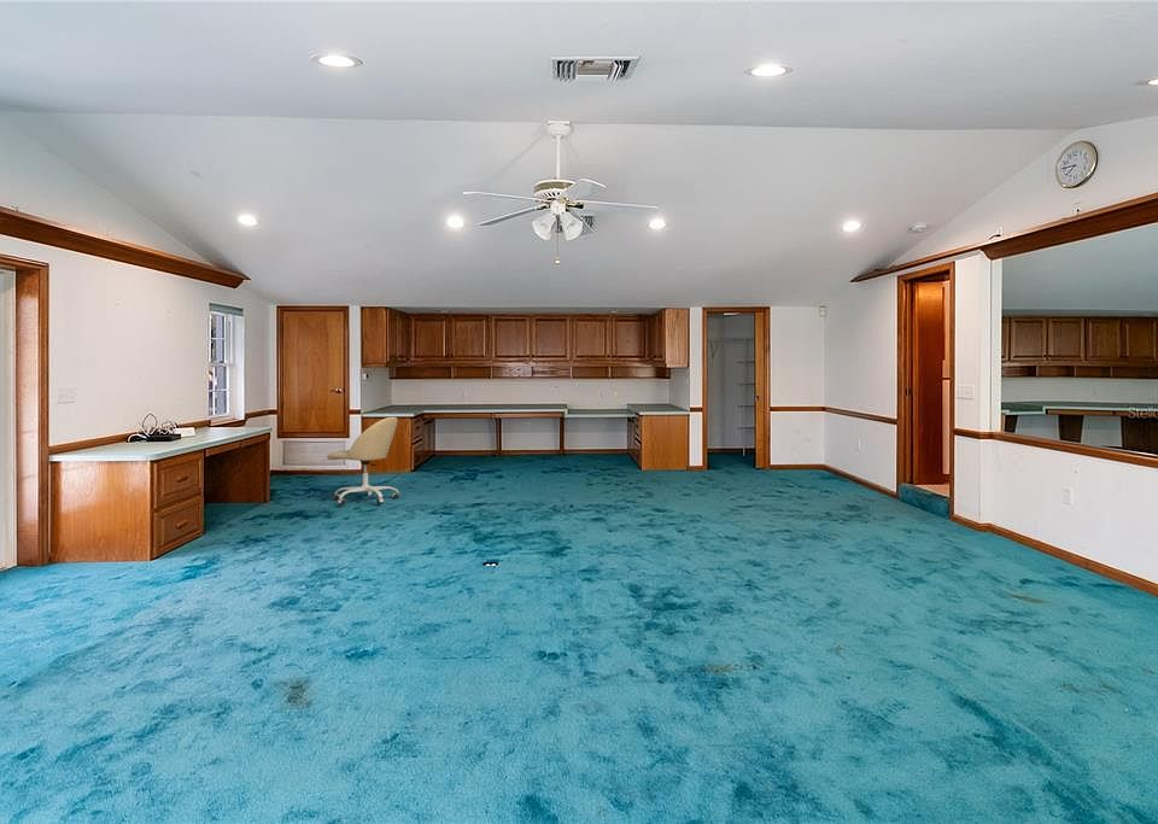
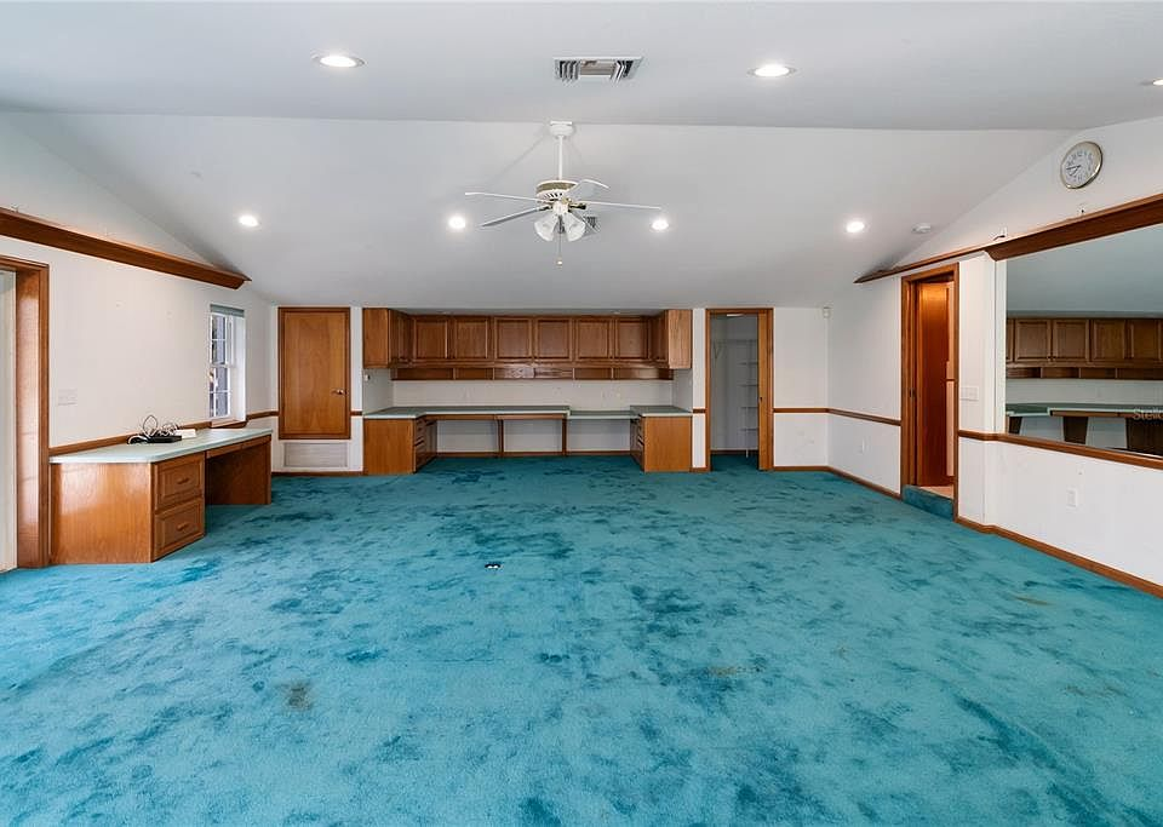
- office chair (363, 458)
